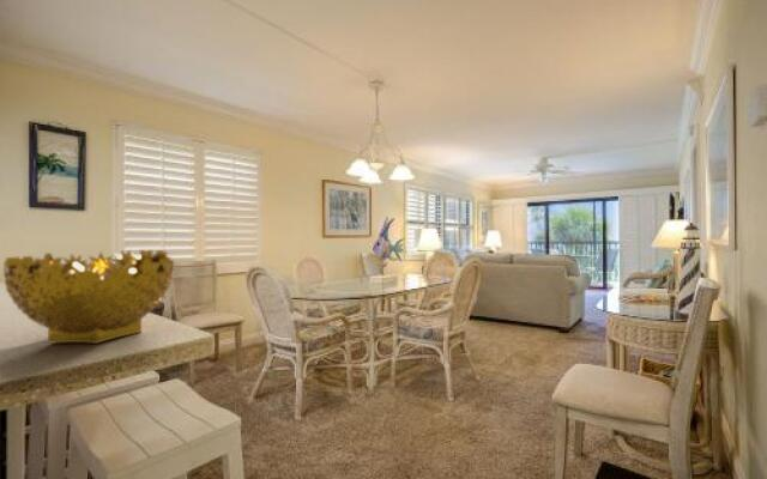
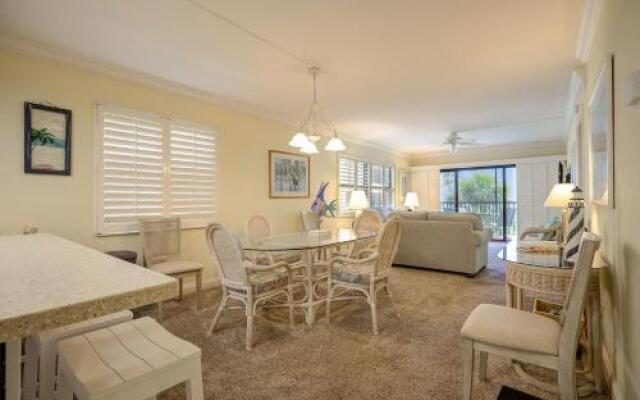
- decorative bowl (97, 293)
